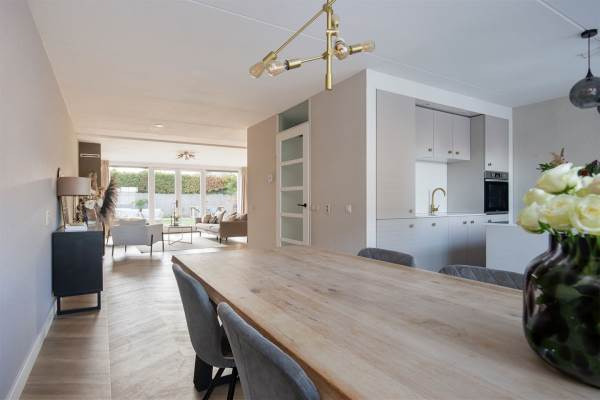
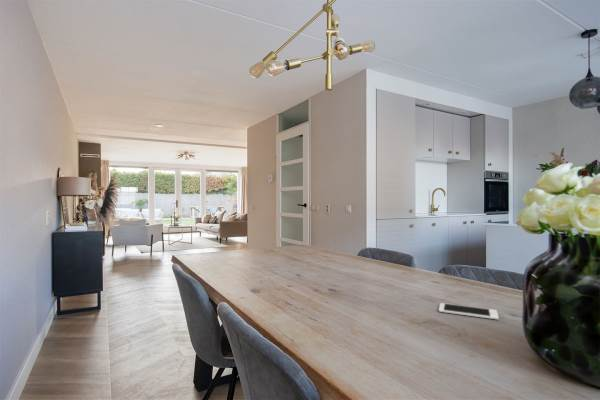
+ cell phone (467, 310)
